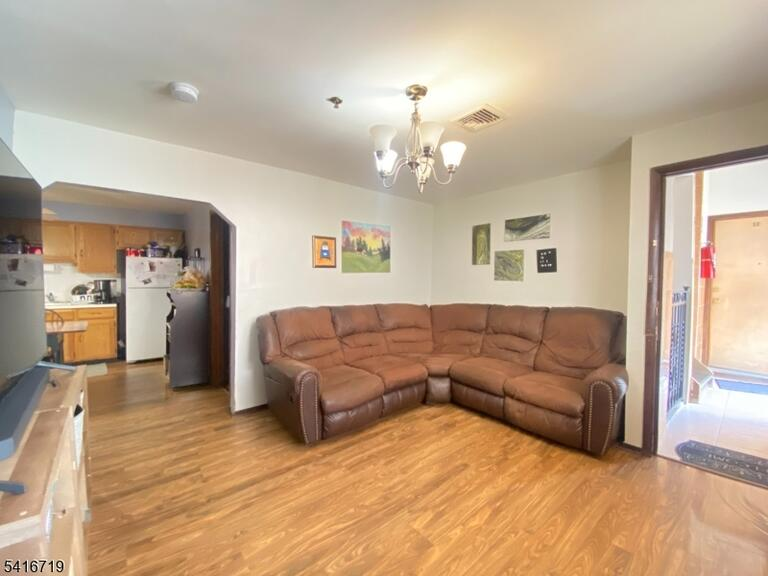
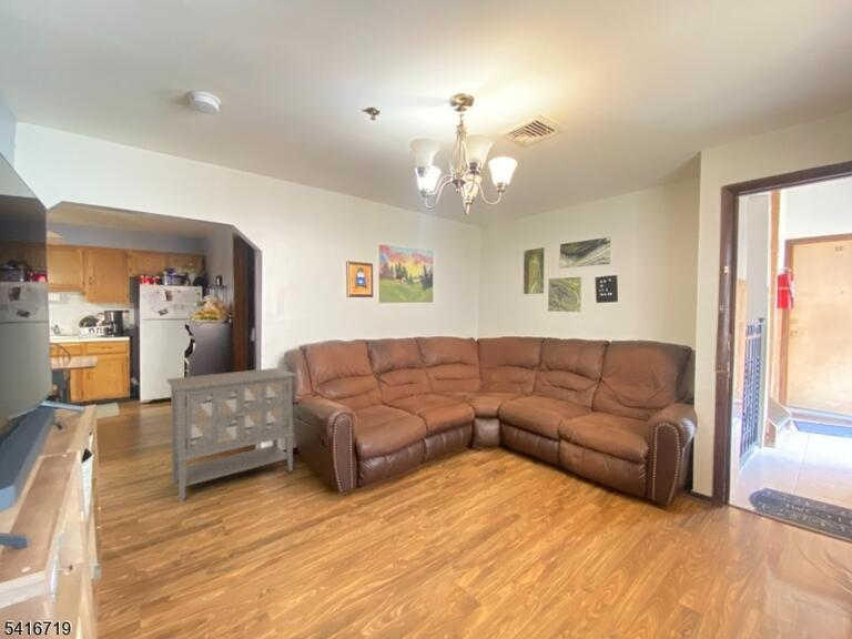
+ cabinet (234, 426)
